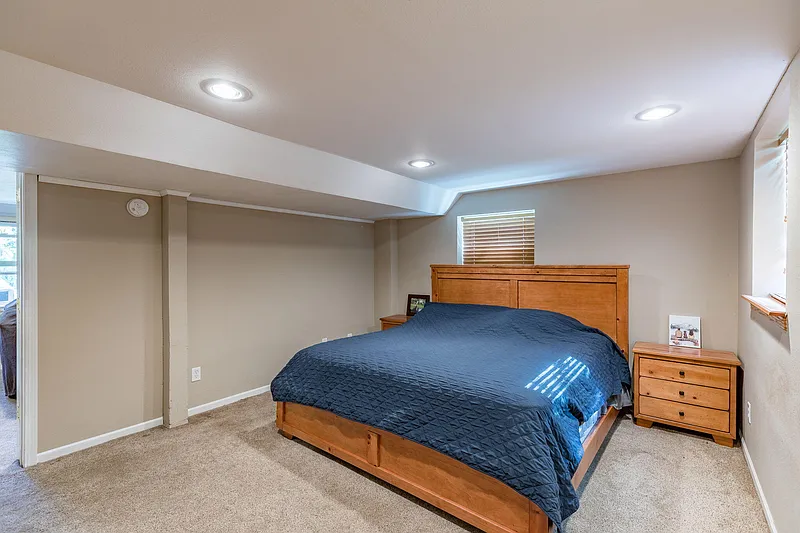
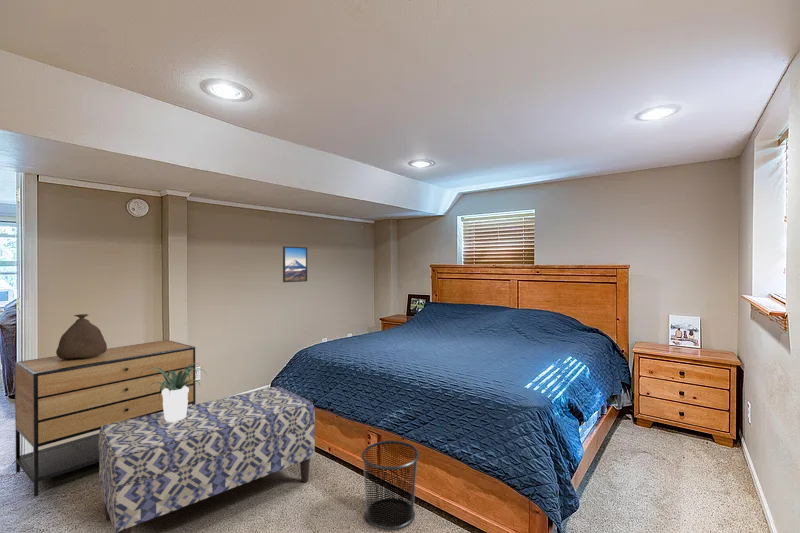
+ waste bin (390, 483)
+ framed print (295, 264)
+ bench (215, 455)
+ cabinet (113, 404)
+ bag (82, 335)
+ potted plant (173, 392)
